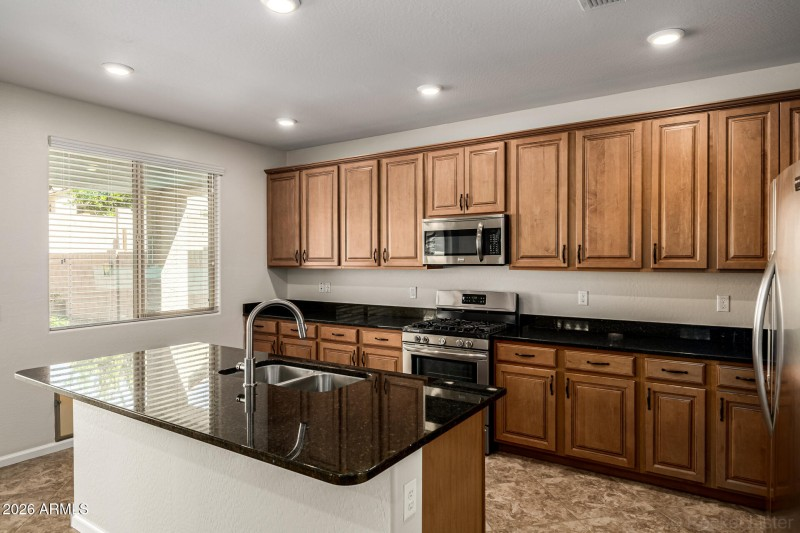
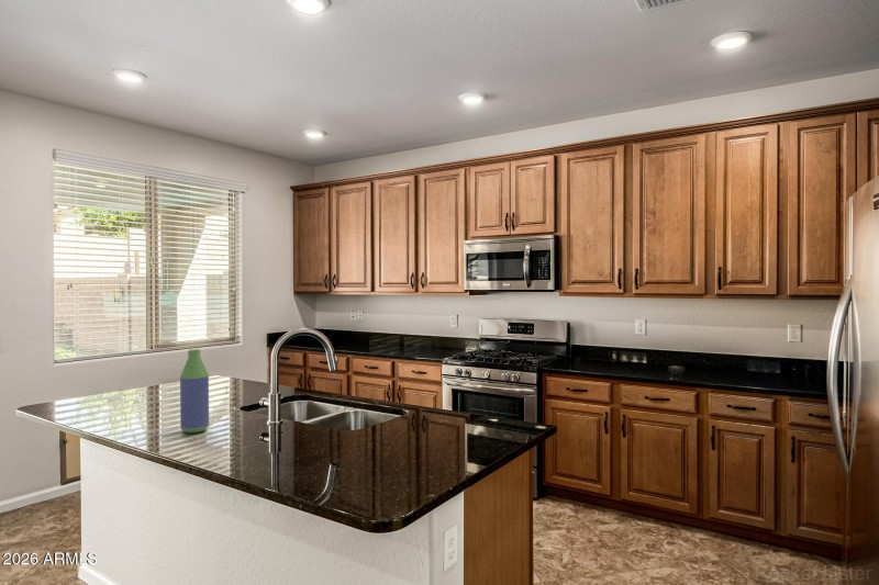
+ bottle (194, 390)
